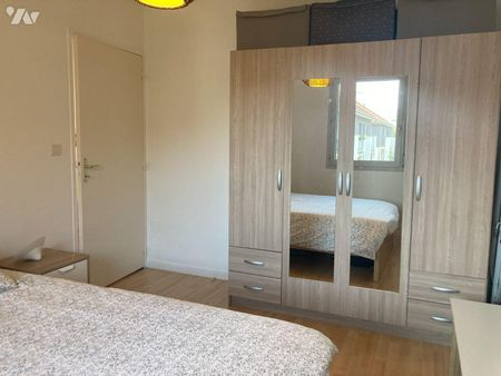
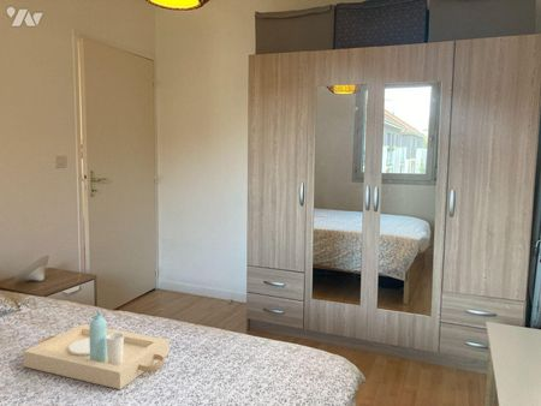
+ serving tray (99, 333)
